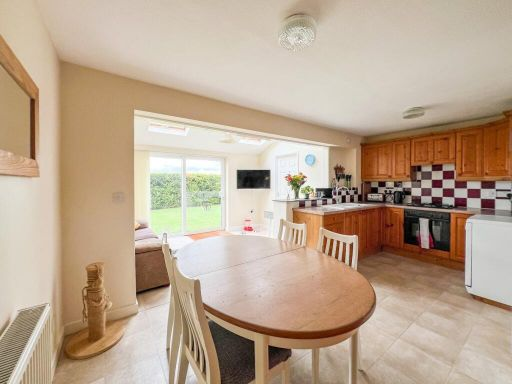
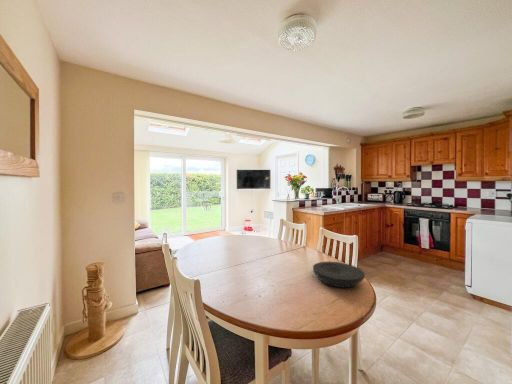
+ plate (337, 274)
